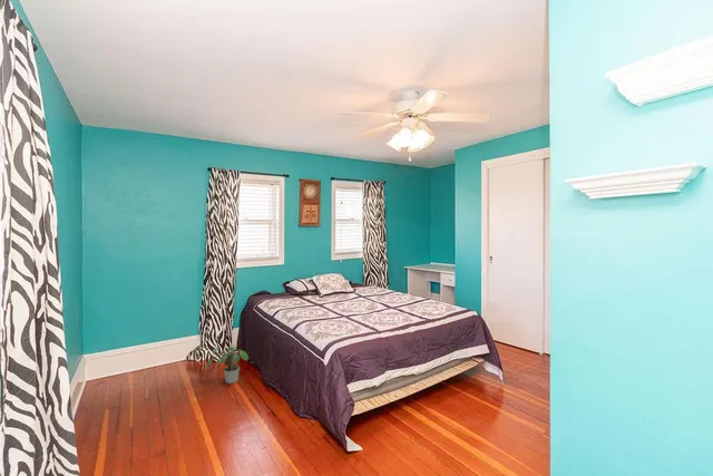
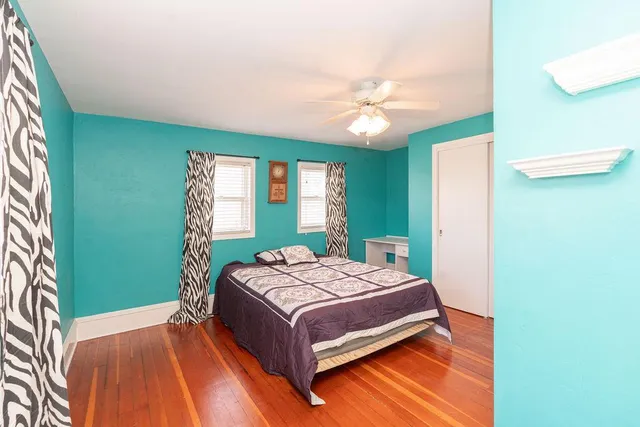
- potted plant (226, 363)
